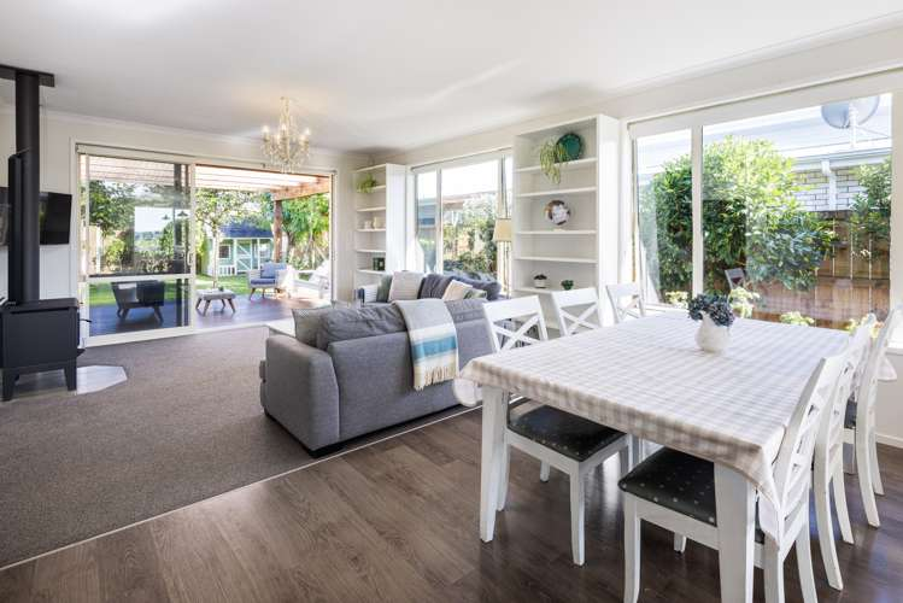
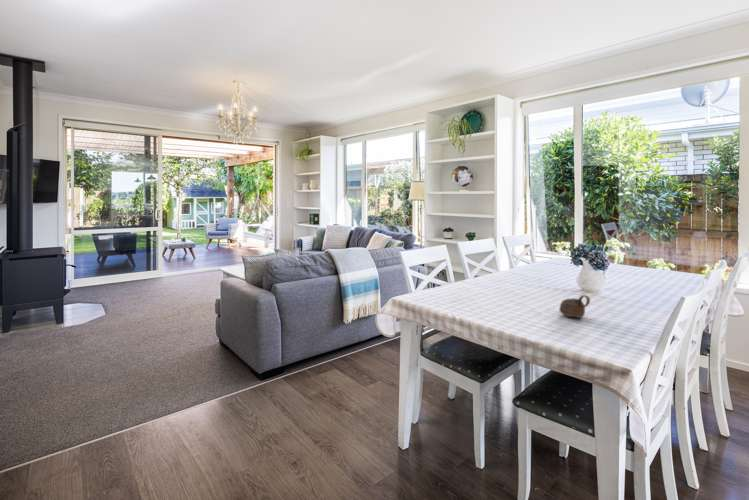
+ cup (573, 305)
